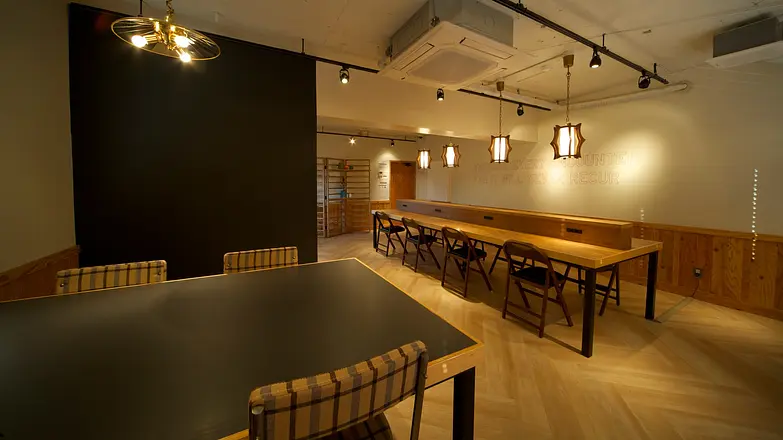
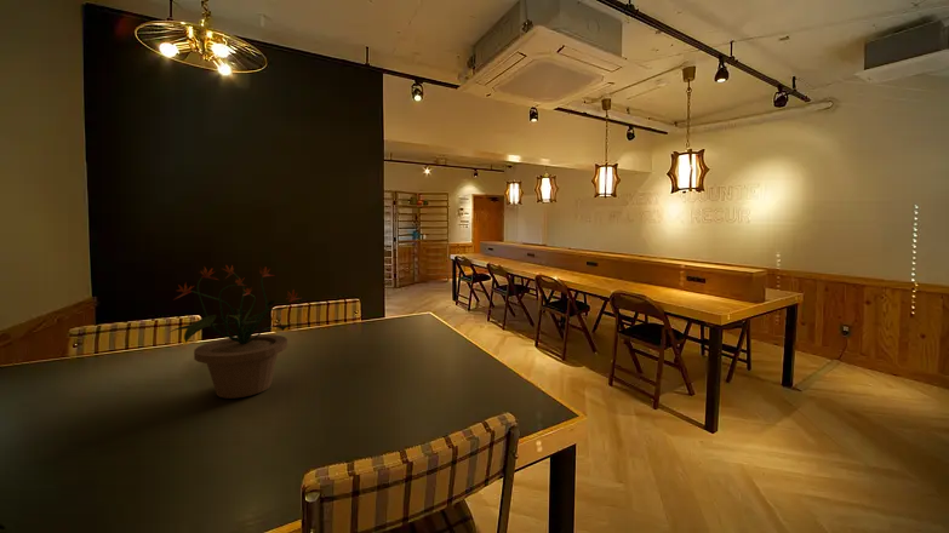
+ potted plant (238, 327)
